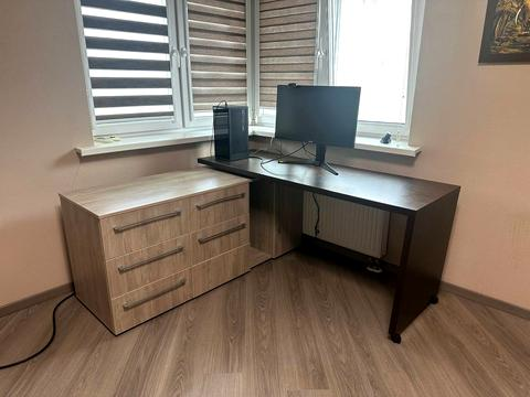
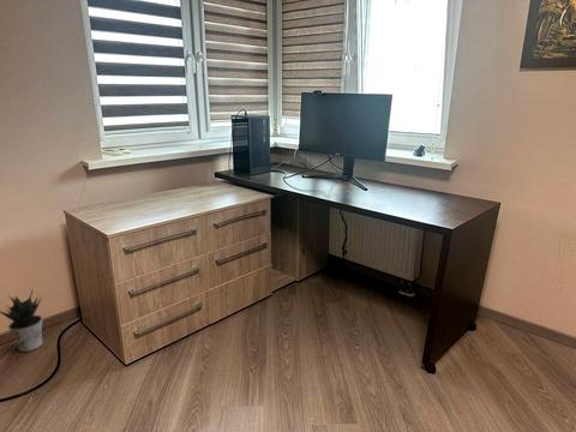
+ potted plant (23, 320)
